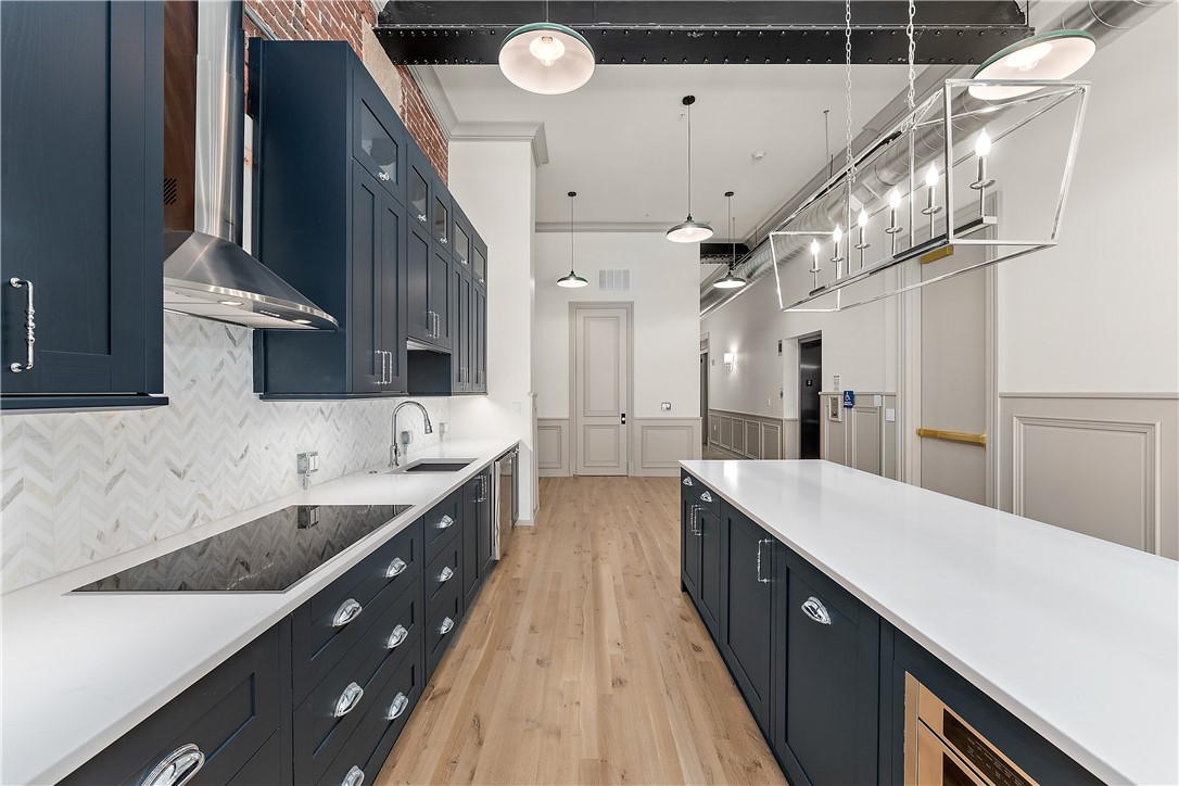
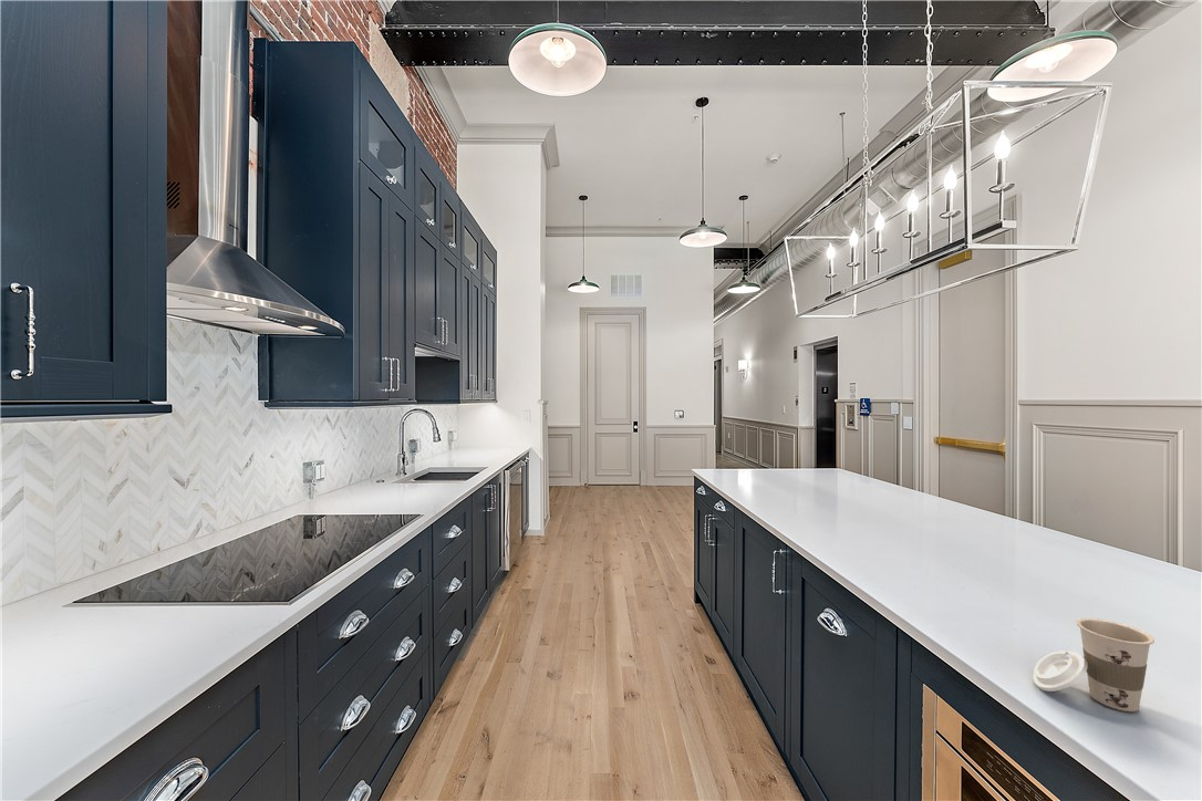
+ cup (1090, 662)
